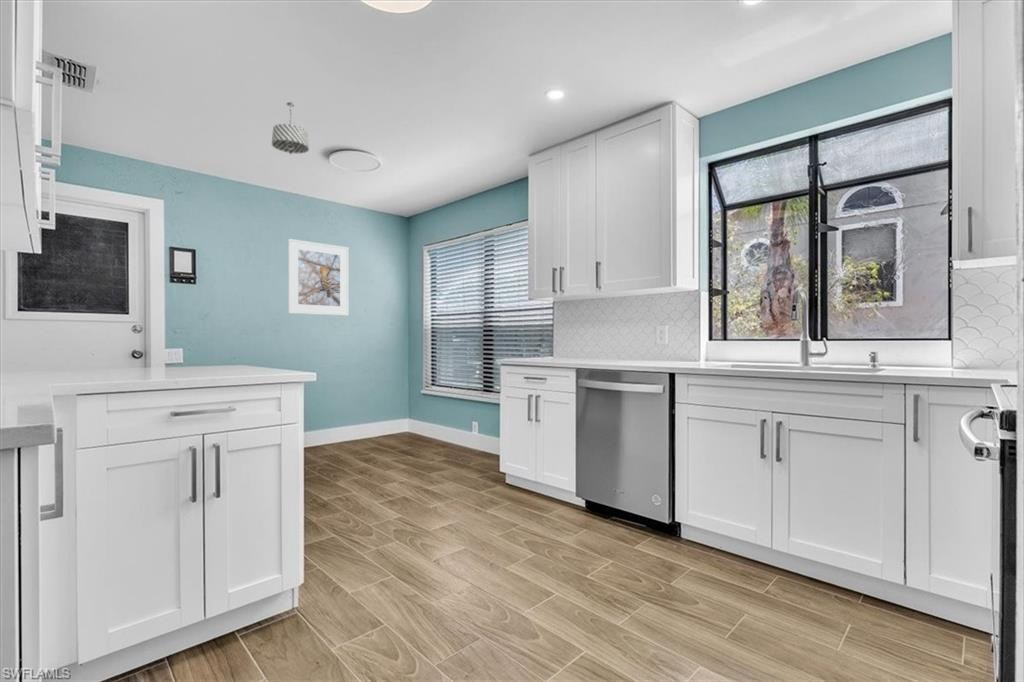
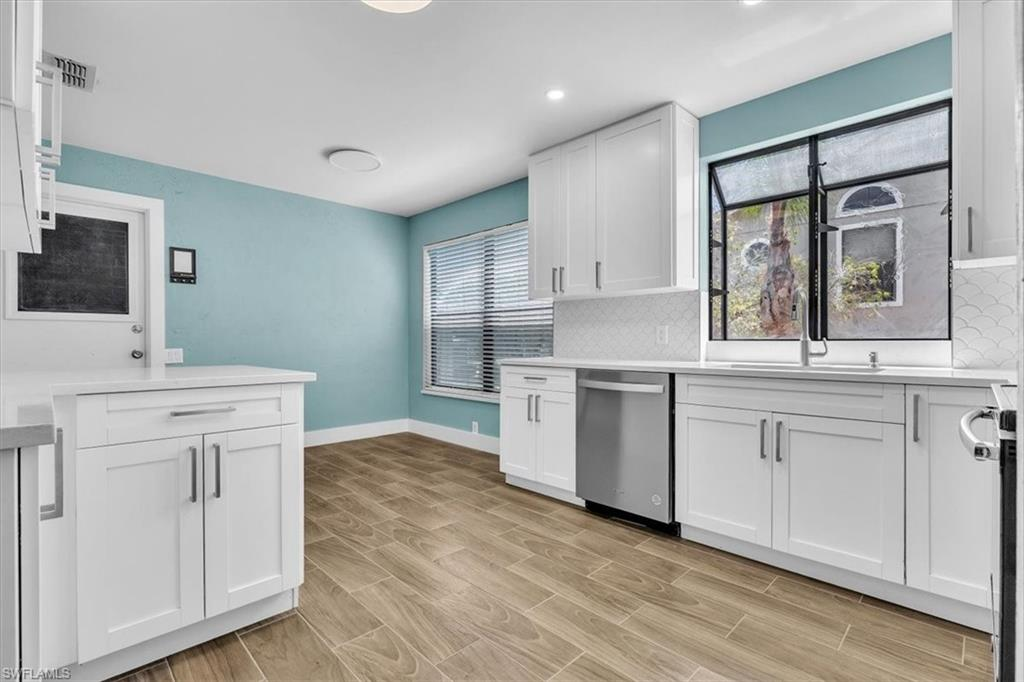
- pendant light (290, 129)
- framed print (319, 278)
